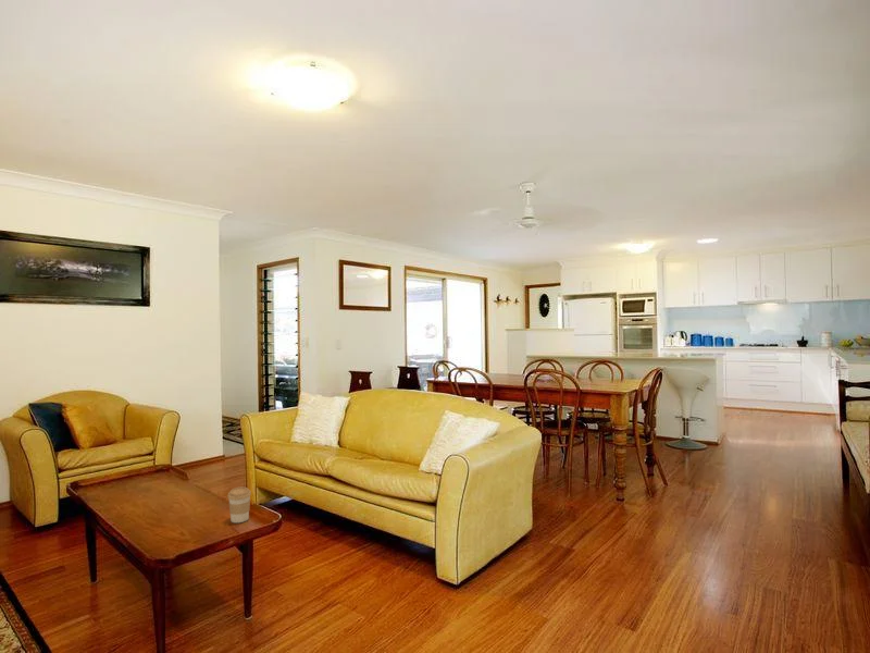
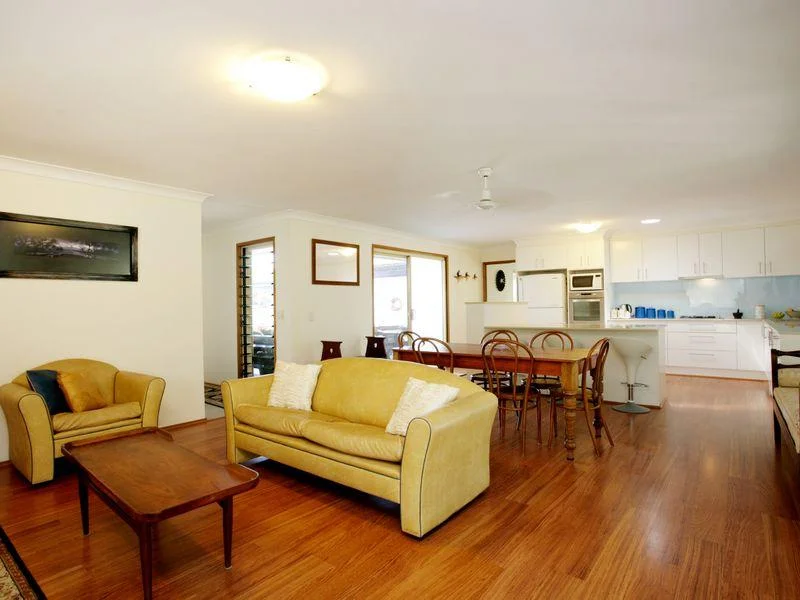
- coffee cup (239, 504)
